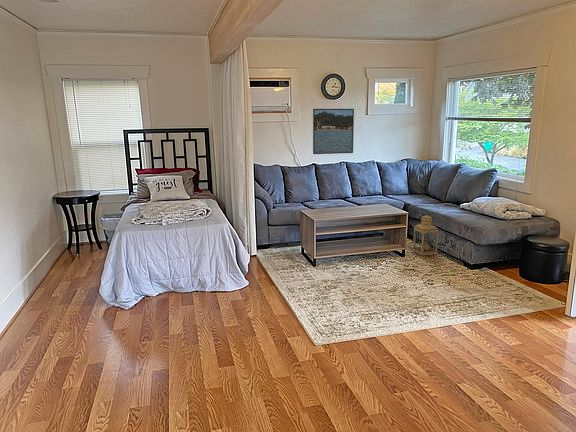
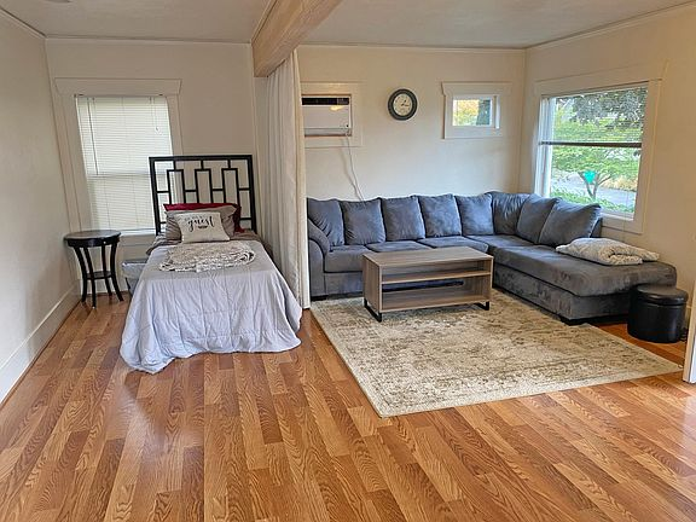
- lantern (424, 234)
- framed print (333, 131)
